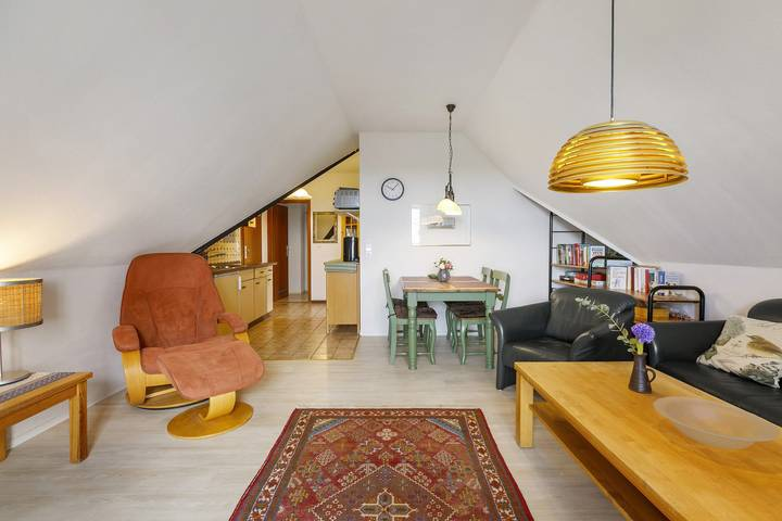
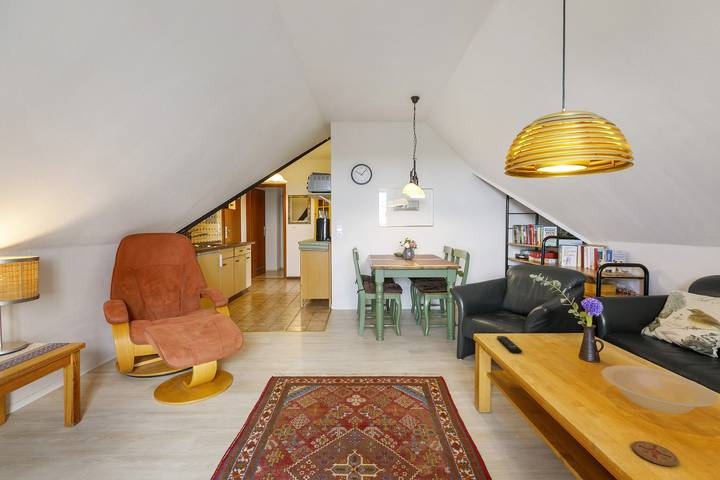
+ remote control (508, 343)
+ coaster (654, 452)
